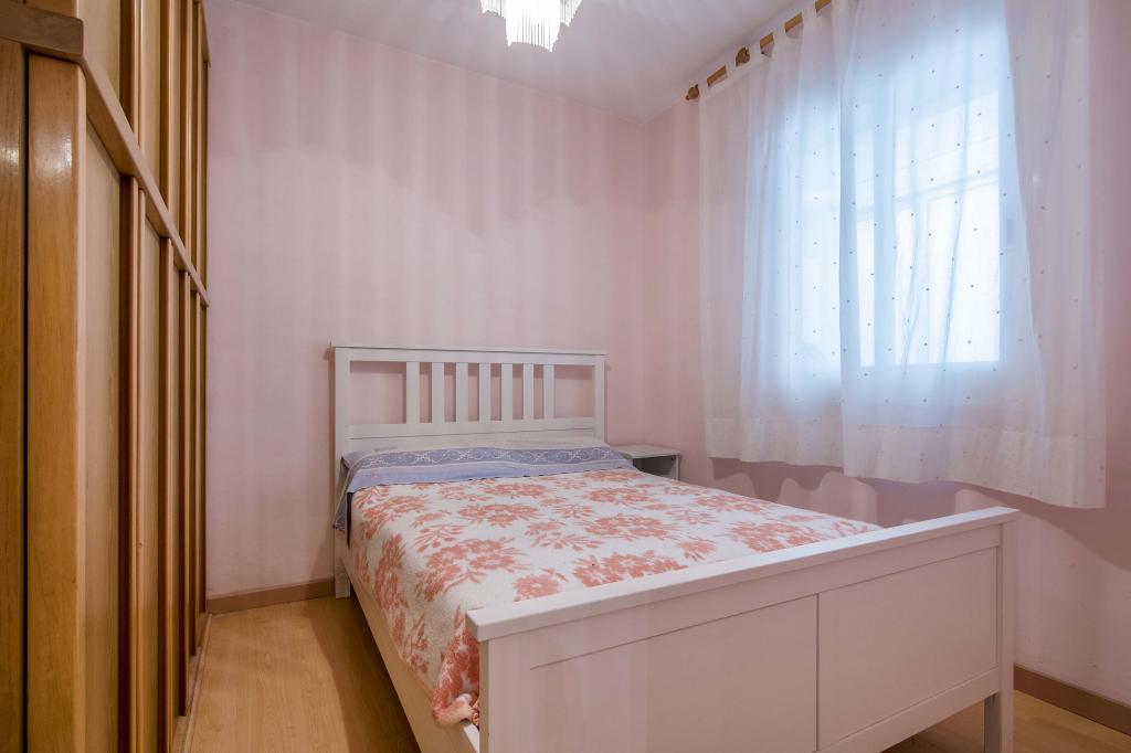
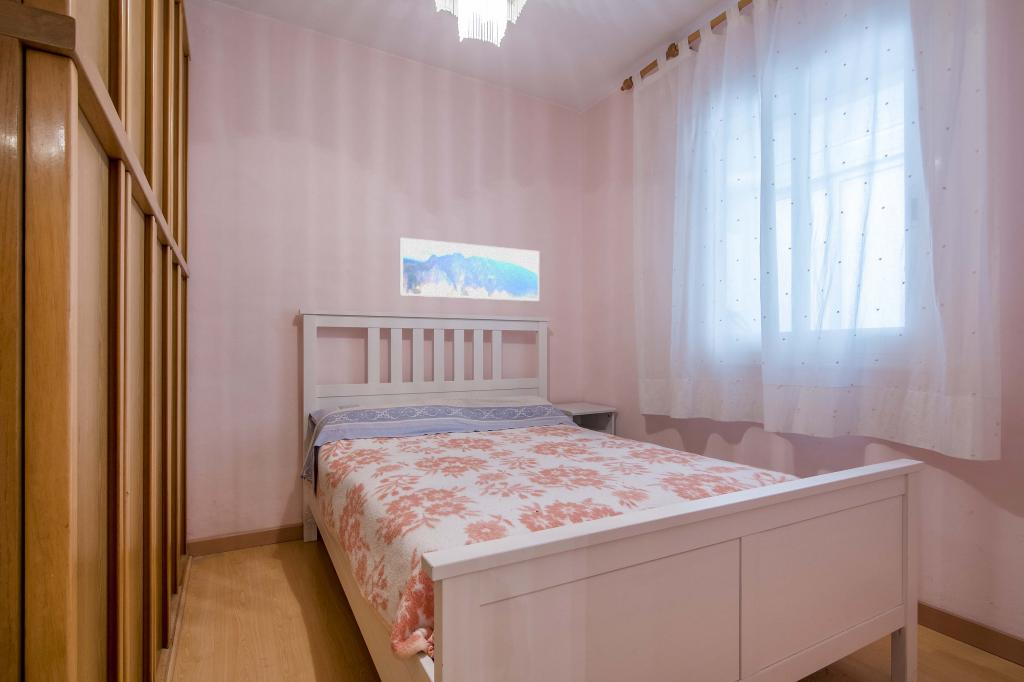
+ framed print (474, 271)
